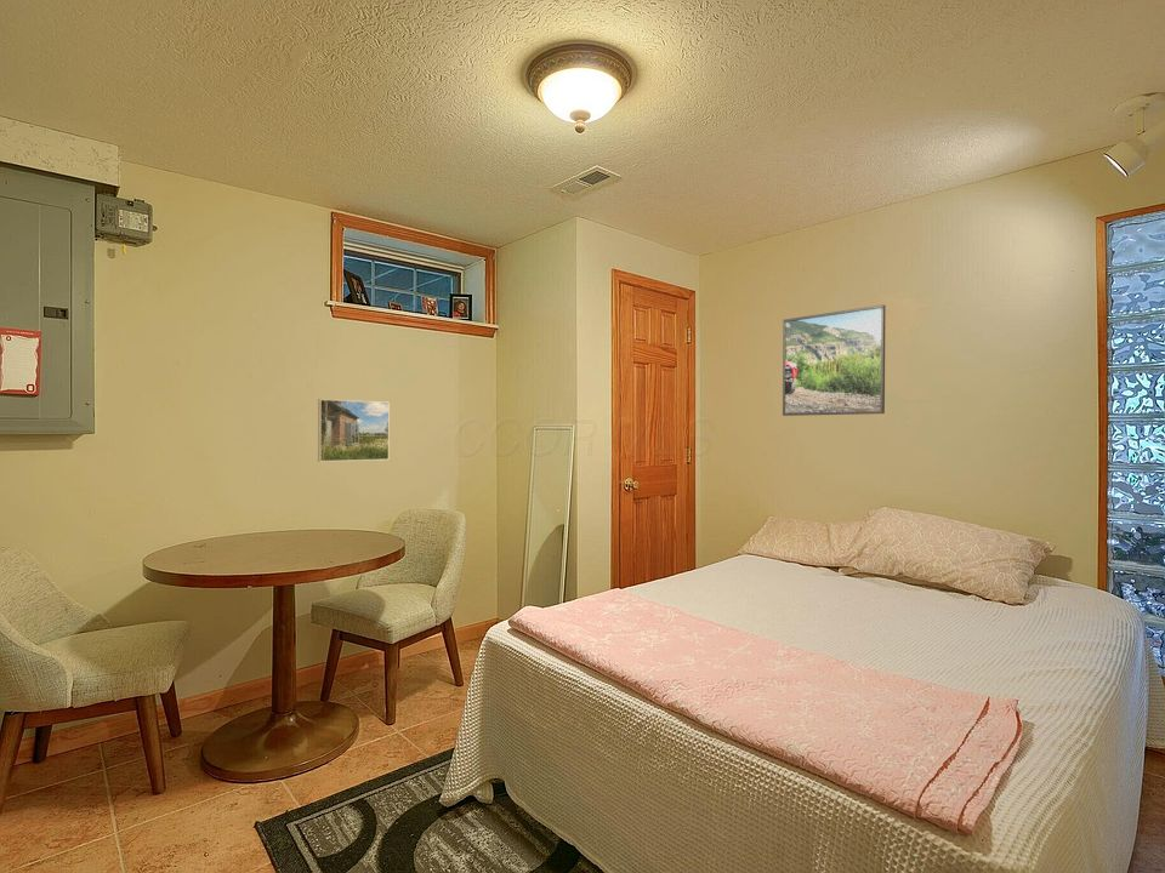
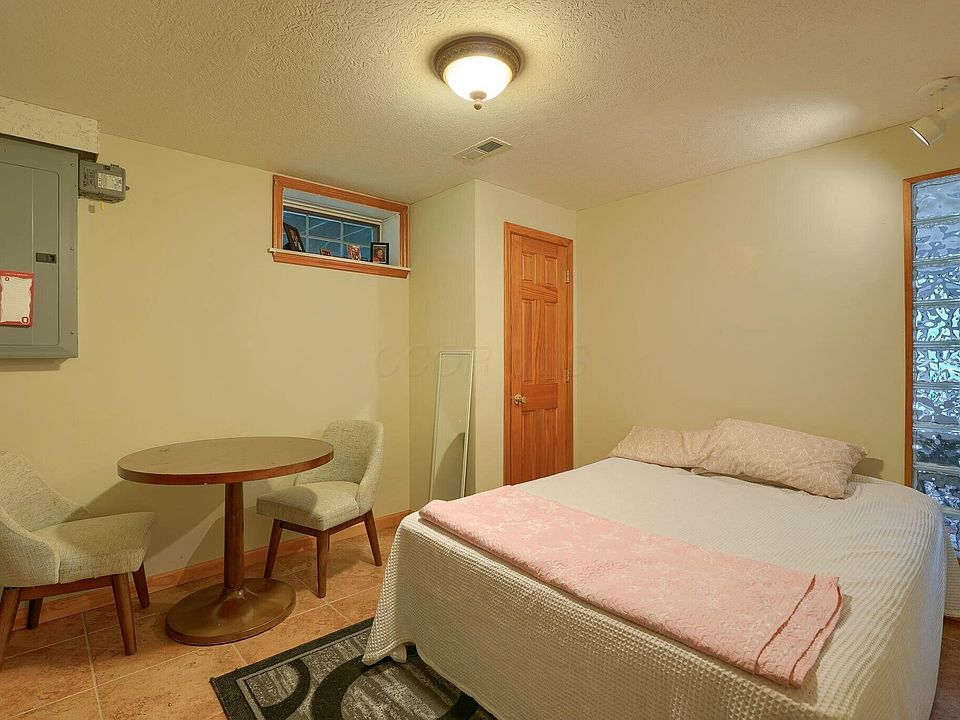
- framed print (354, 430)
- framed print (830, 364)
